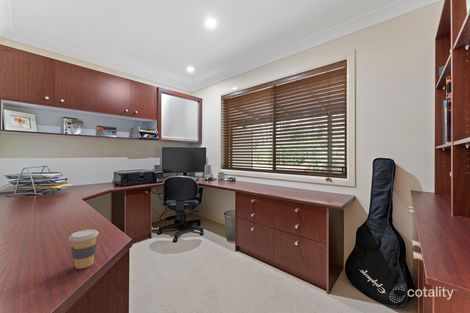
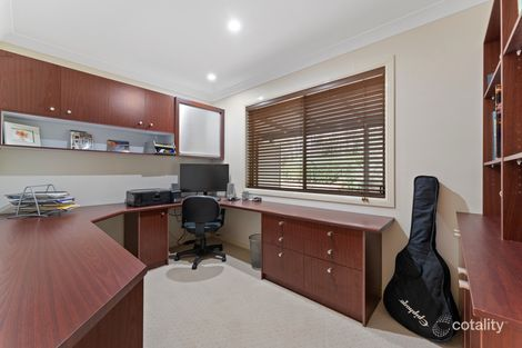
- coffee cup (84, 248)
